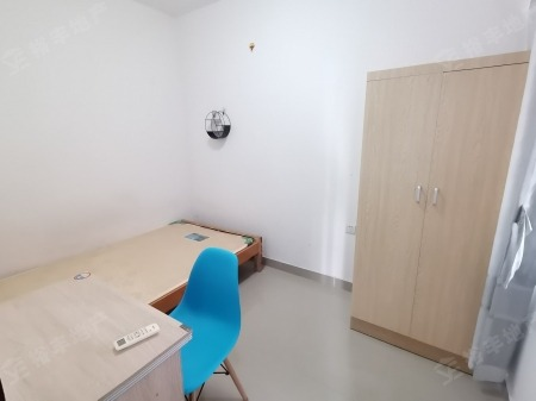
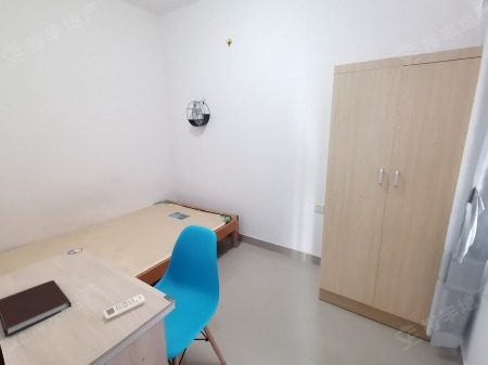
+ notebook (33, 303)
